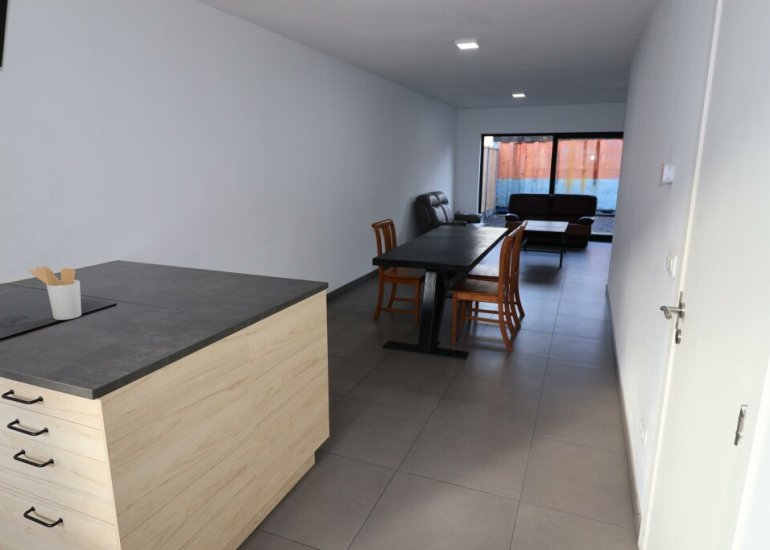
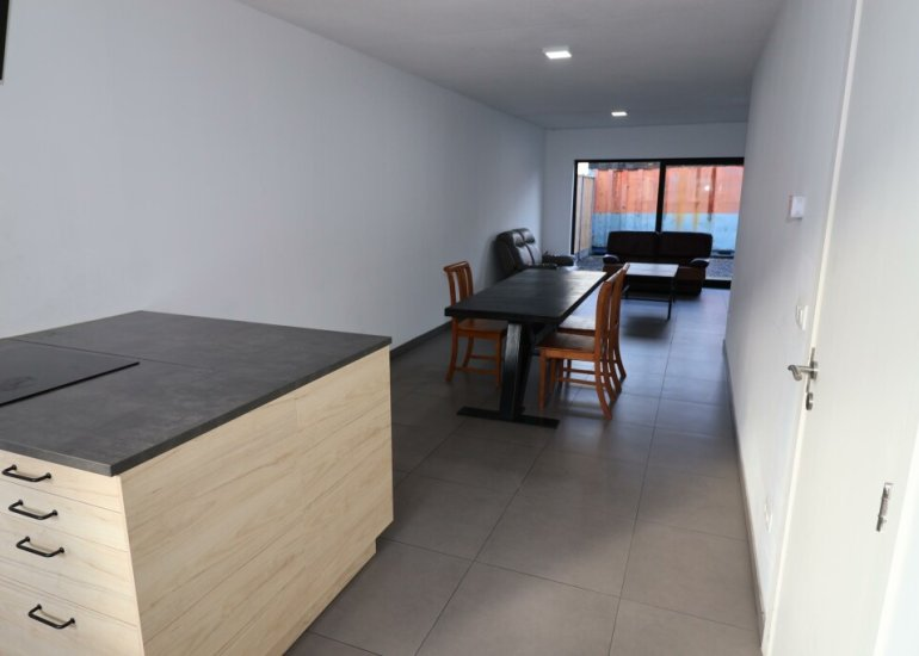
- utensil holder (57, 291)
